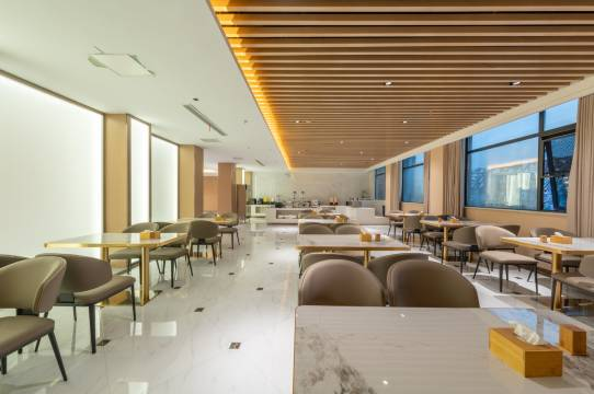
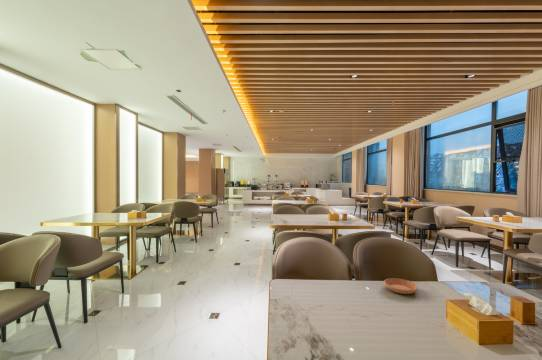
+ saucer (400, 286)
